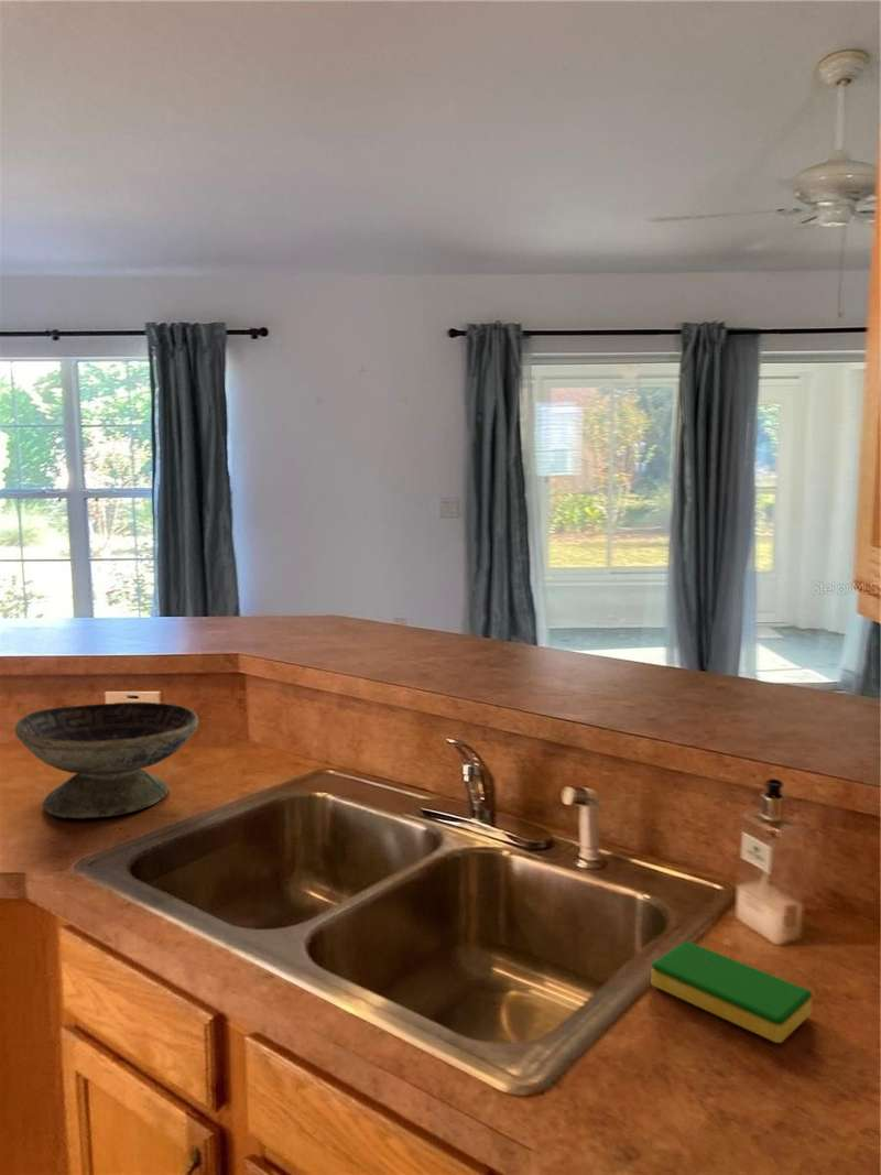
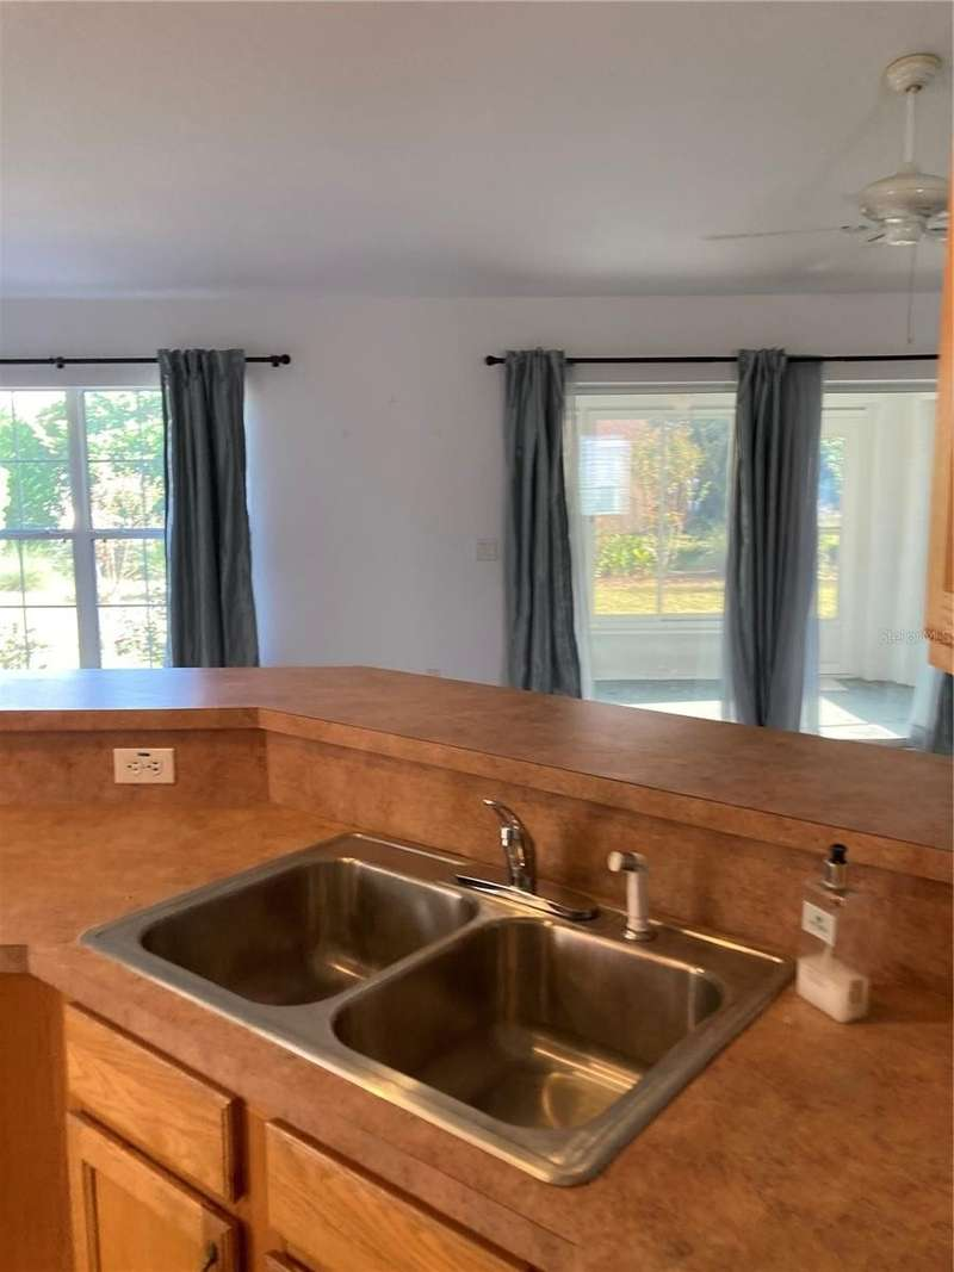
- decorative bowl (110, 754)
- dish sponge (728, 988)
